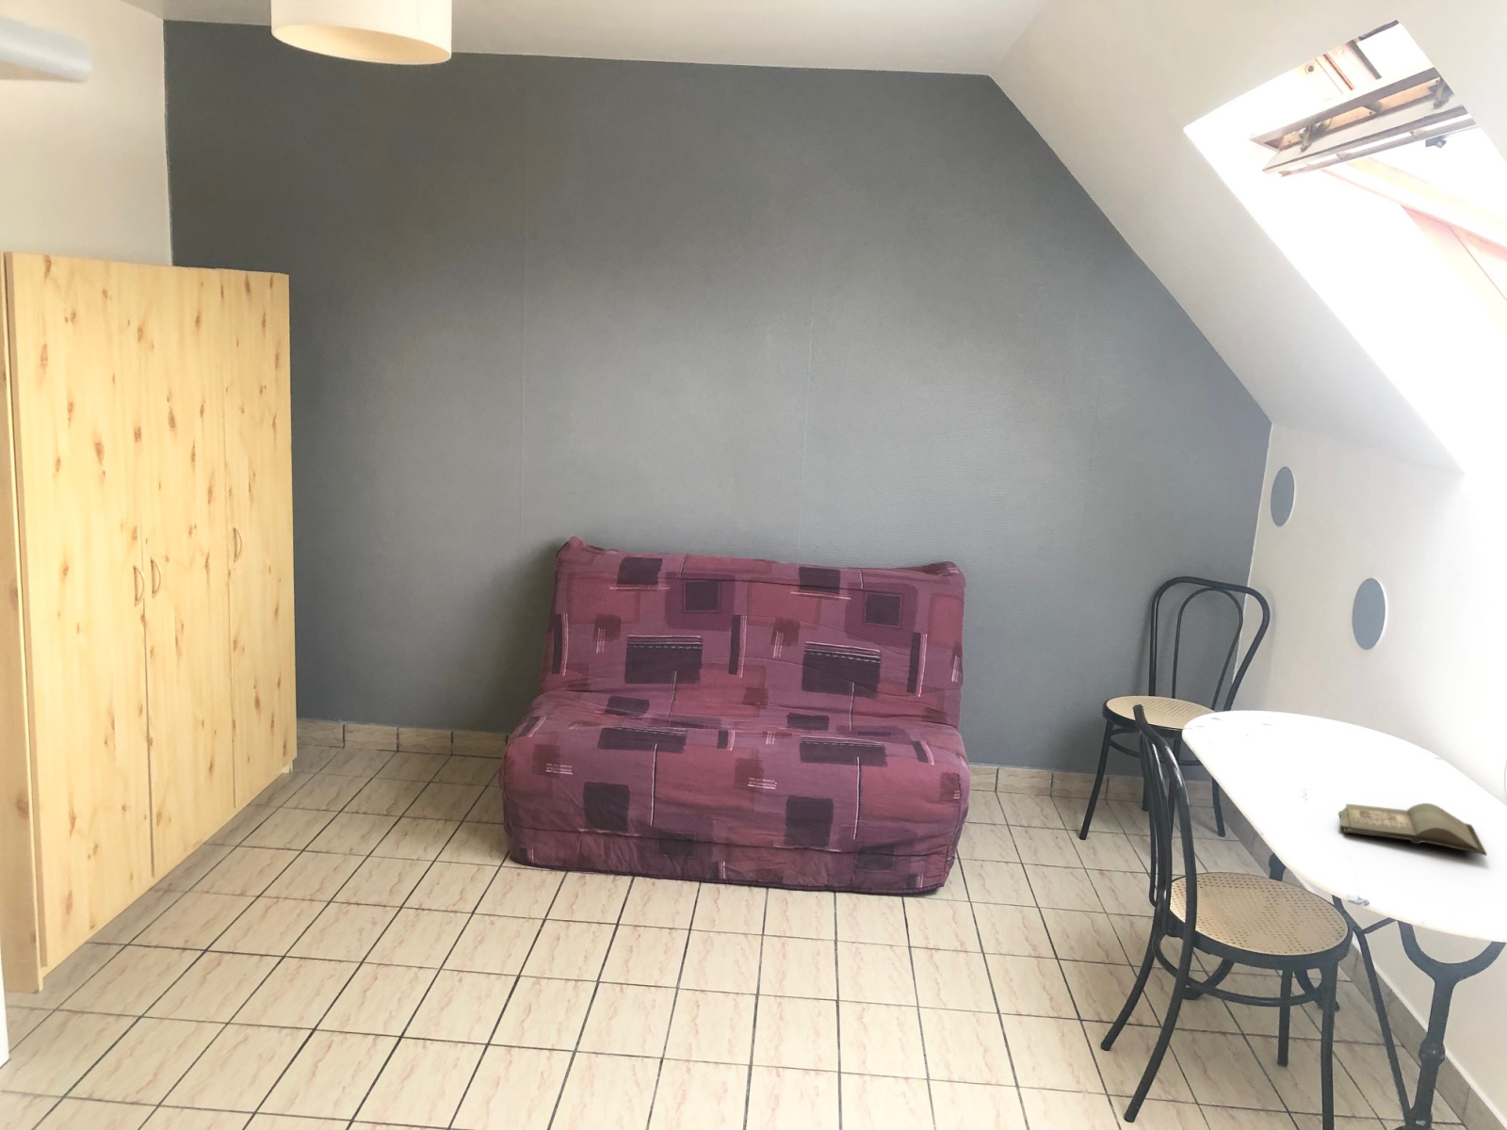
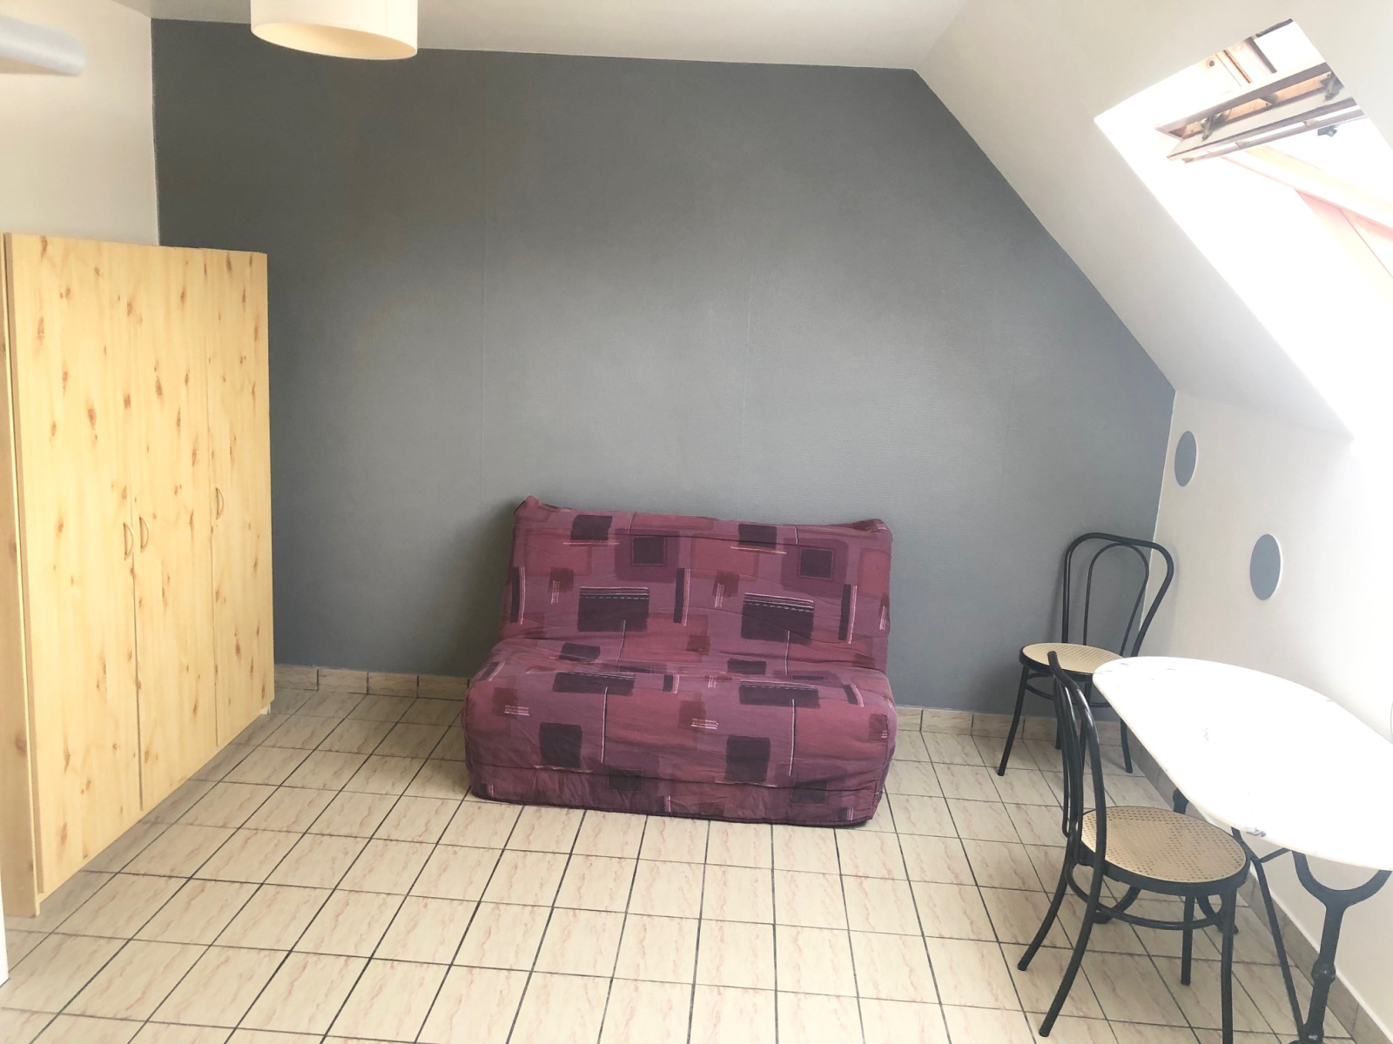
- hardback book (1406, 820)
